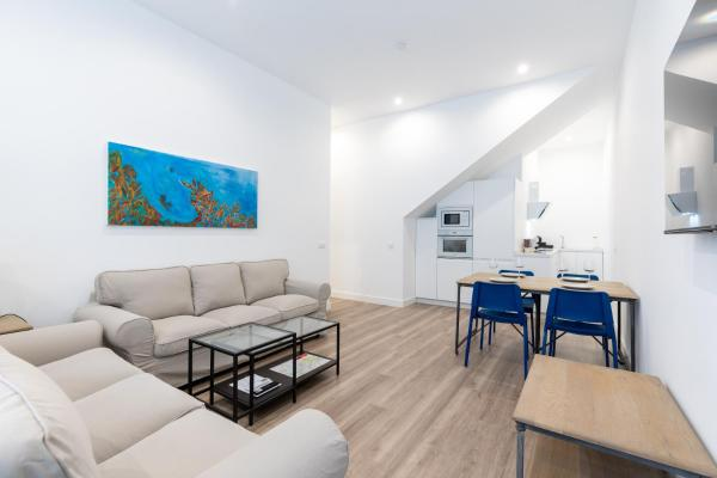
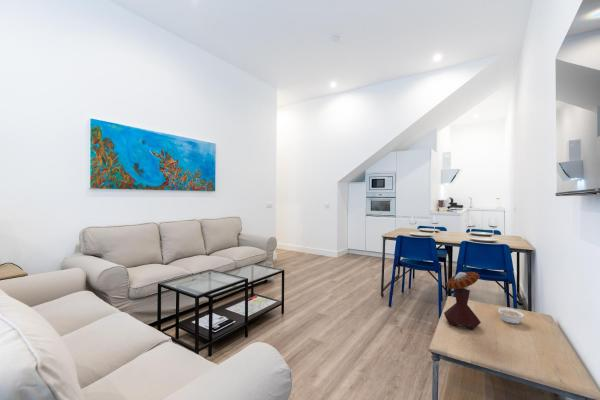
+ legume (510, 316)
+ mushroom (461, 297)
